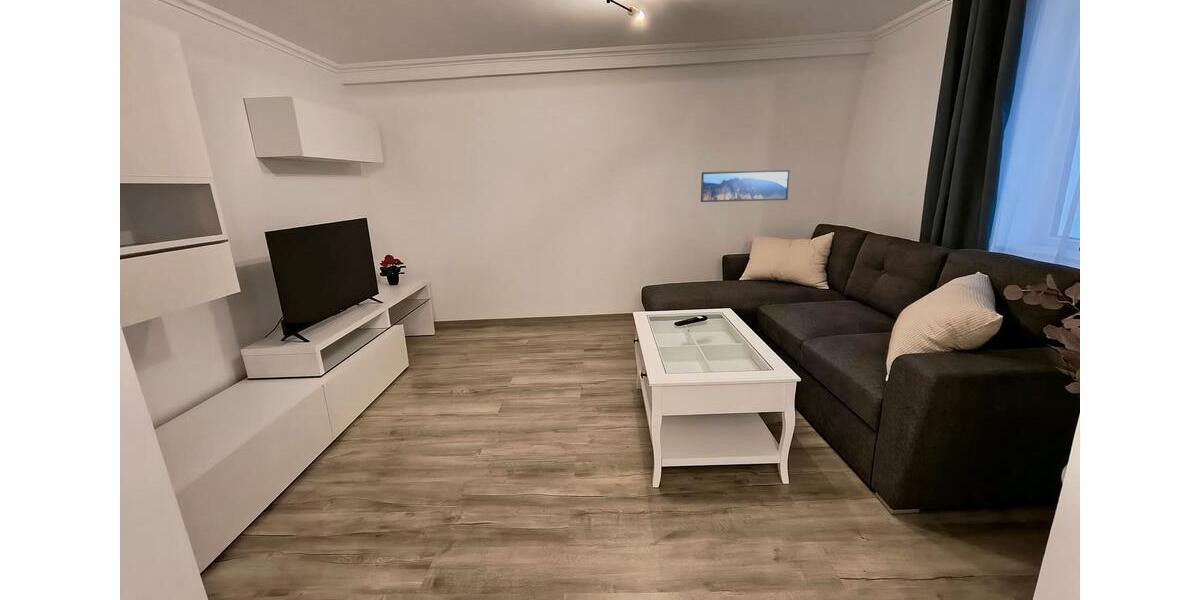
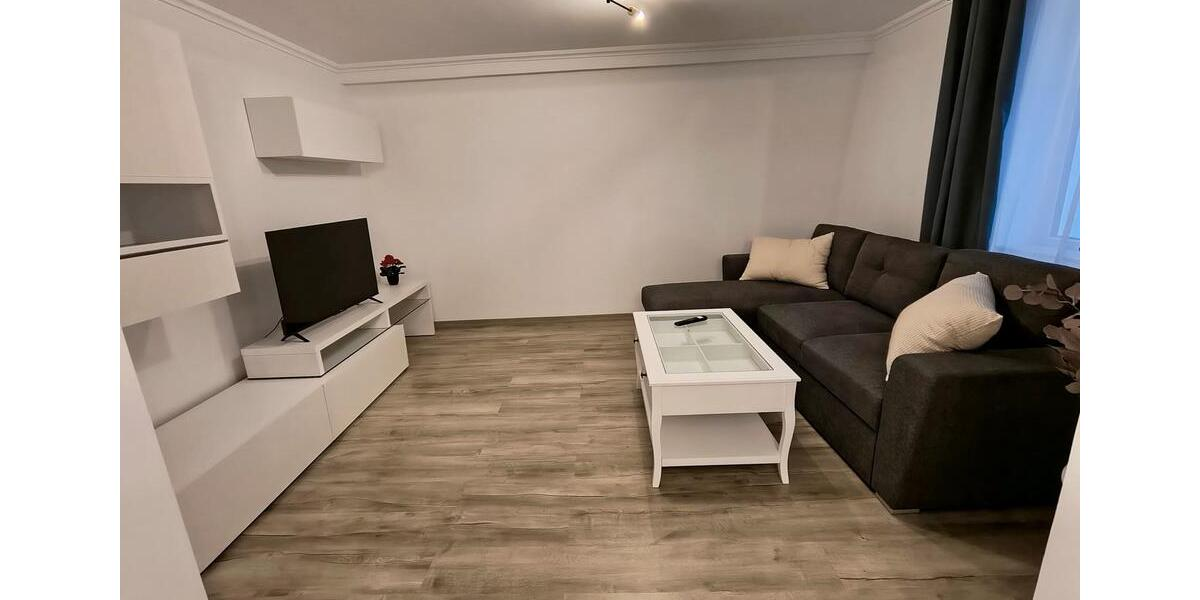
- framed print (744, 186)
